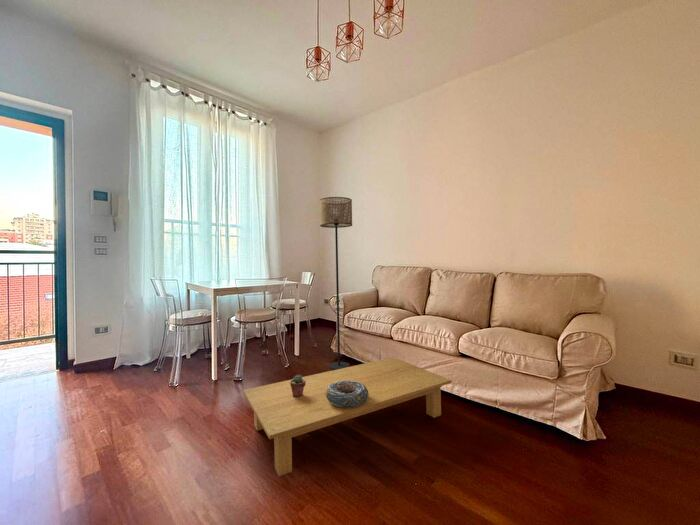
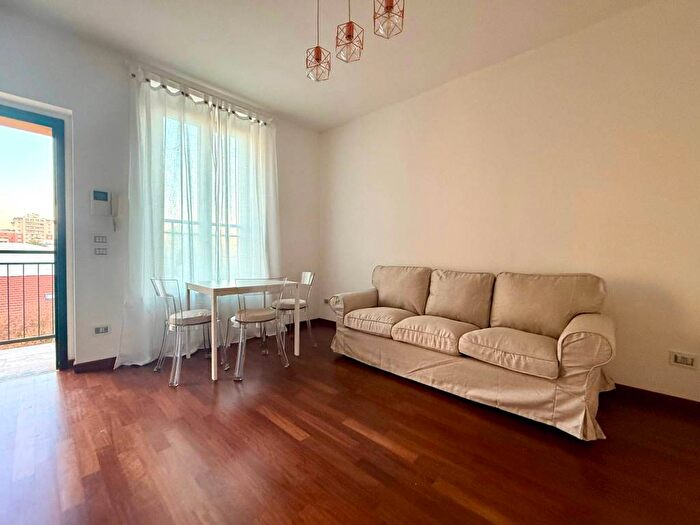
- coffee table (349, 407)
- decorative bowl (347, 392)
- floor lamp (337, 283)
- potted succulent (297, 384)
